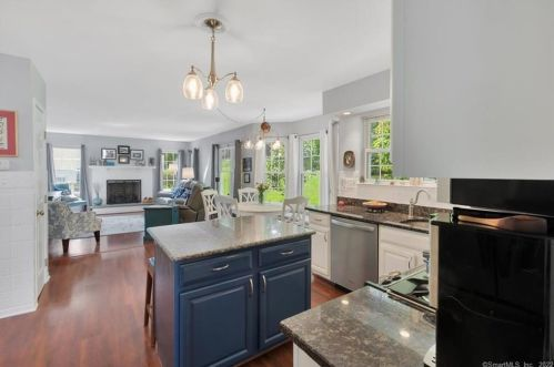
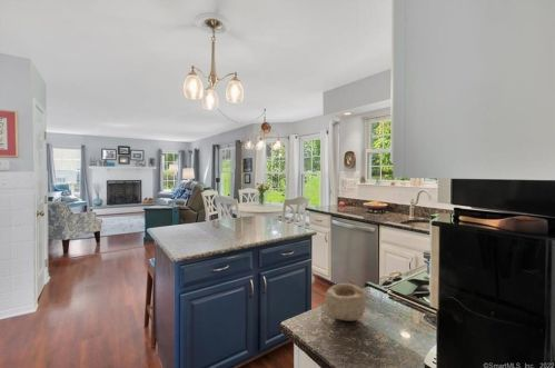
+ bowl (345, 302)
